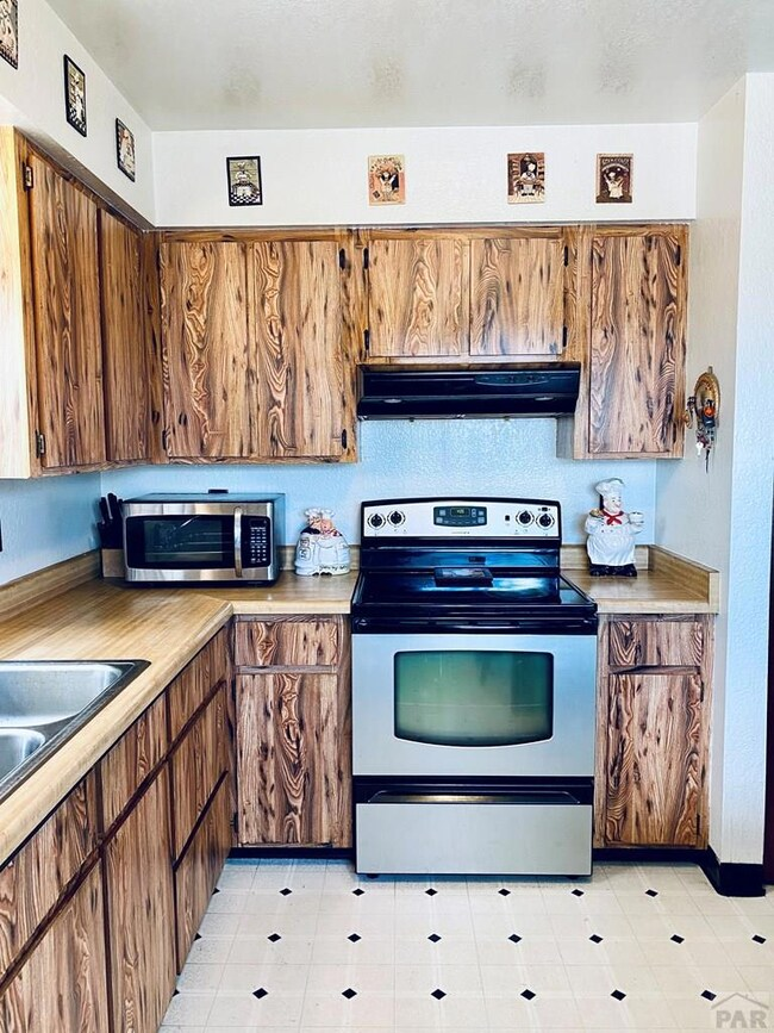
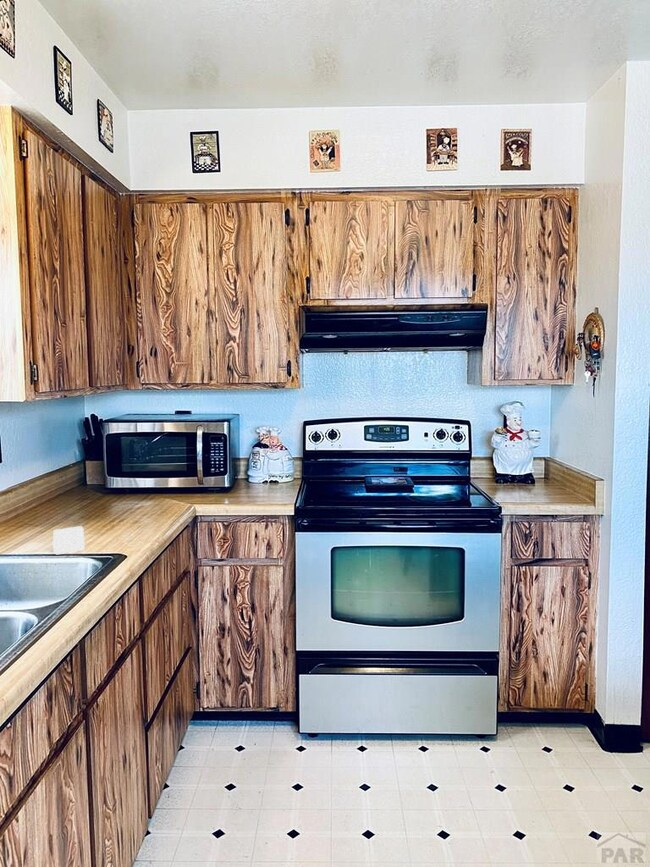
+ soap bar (67, 539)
